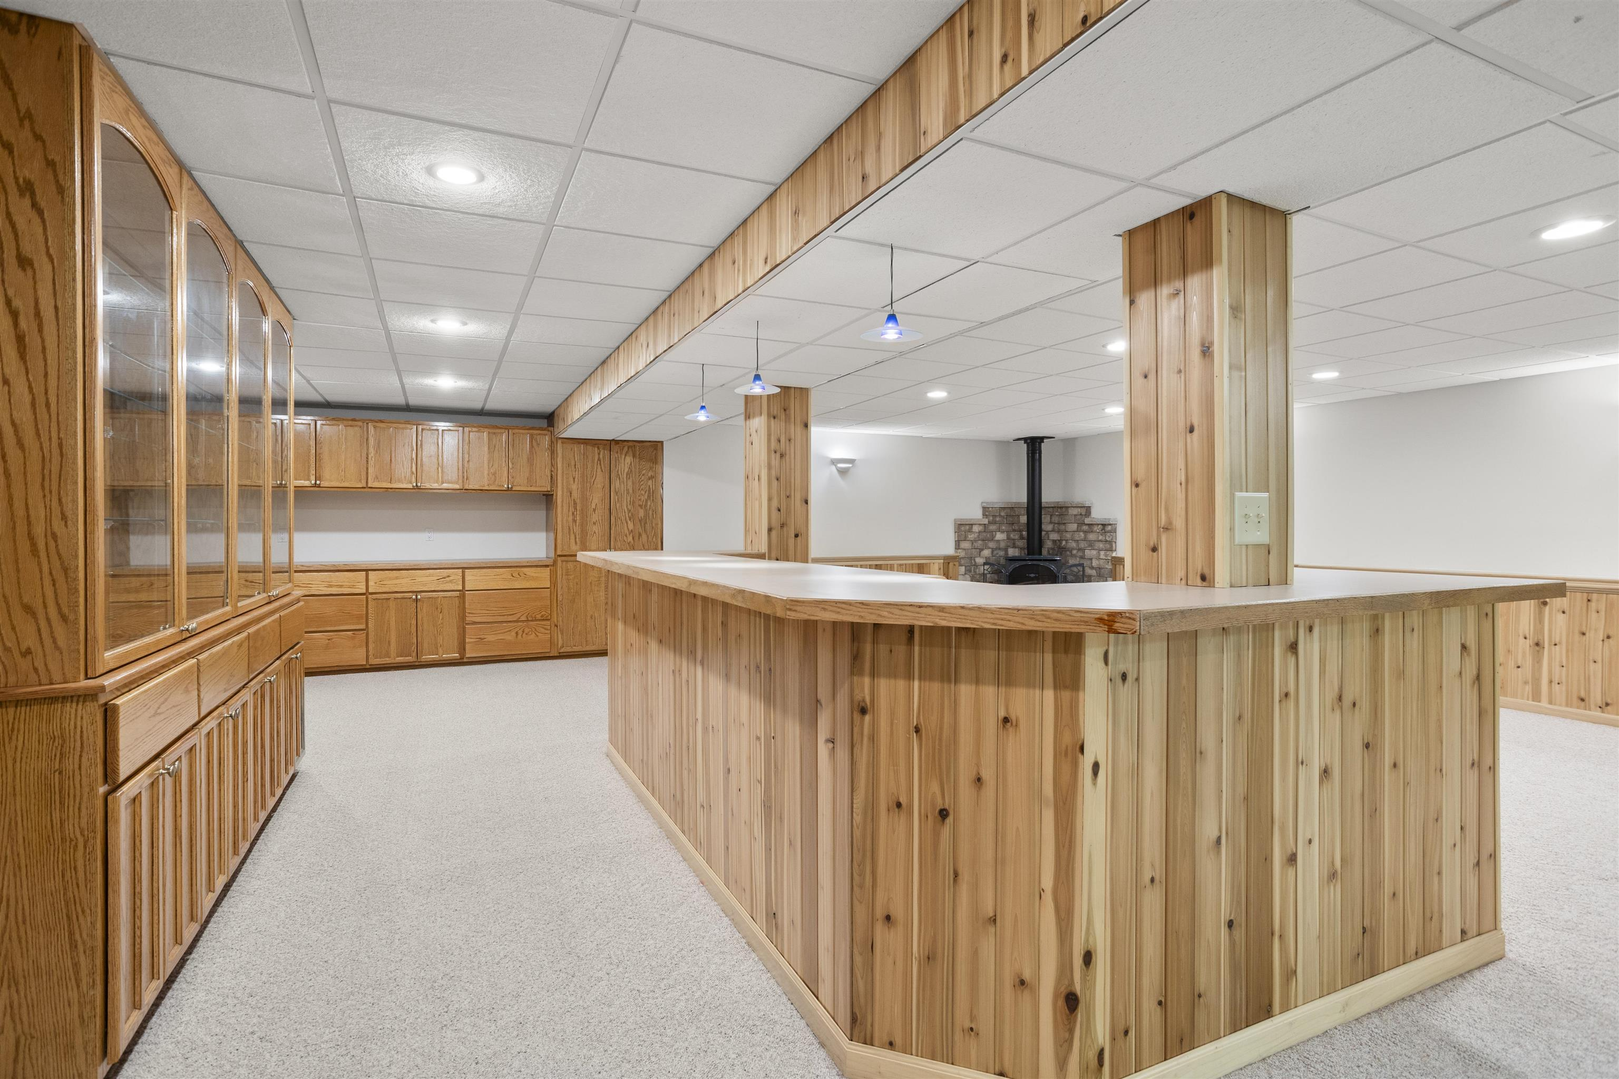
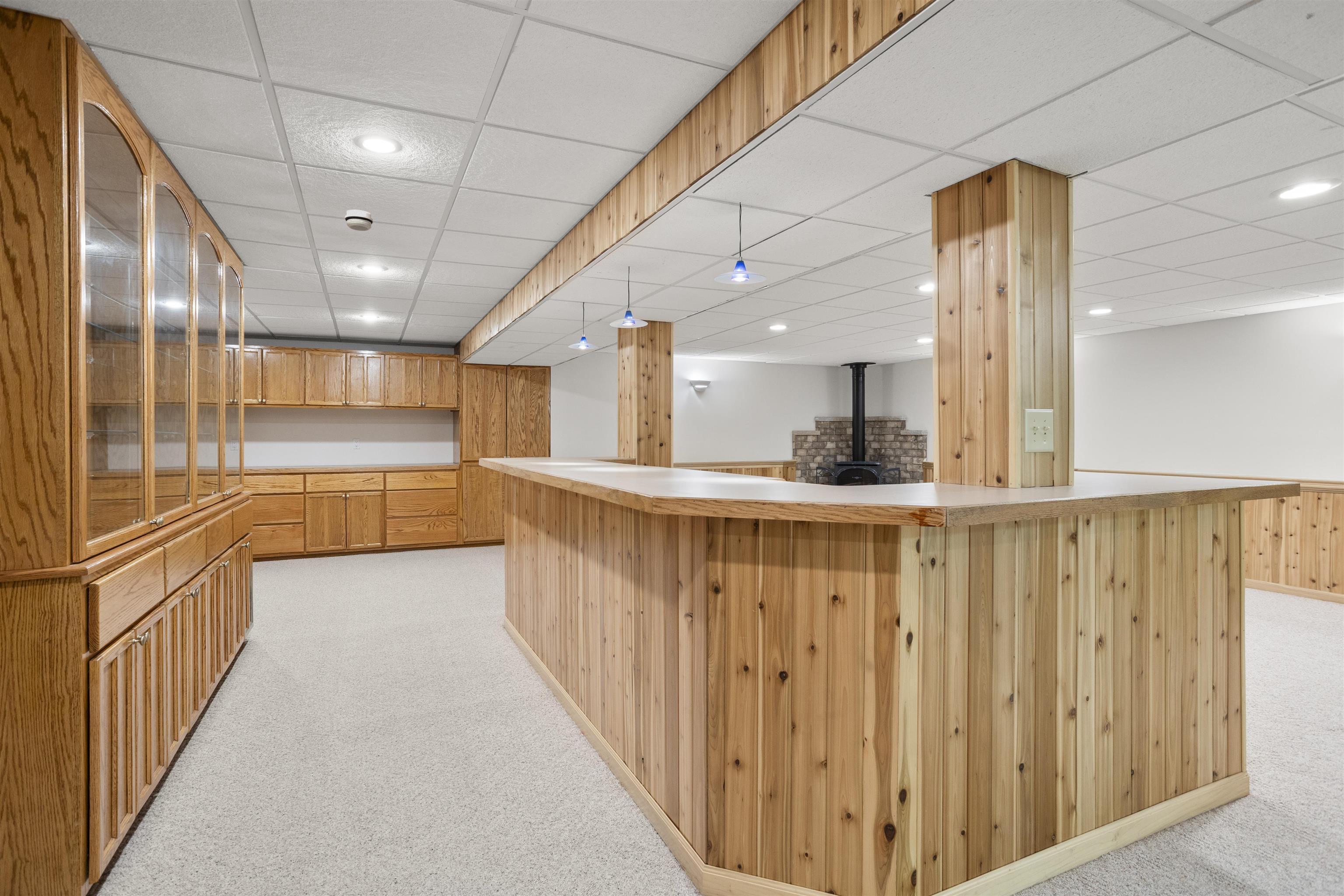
+ smoke detector (359, 220)
